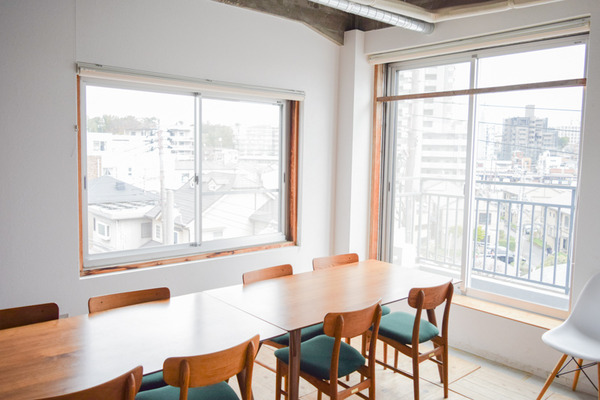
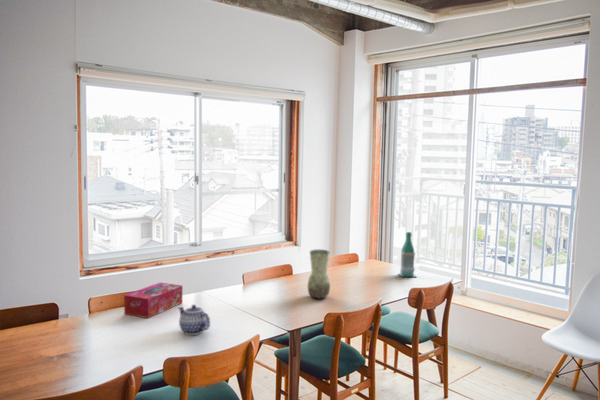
+ teapot (193, 318)
+ tissue box (154, 299)
+ vase (319, 274)
+ bottle (408, 253)
